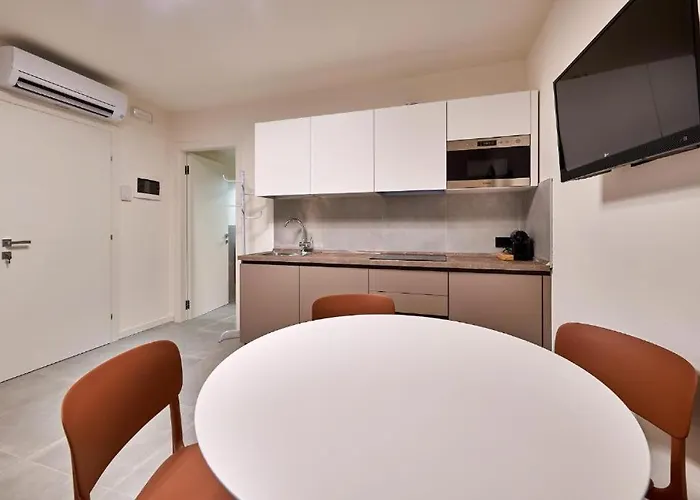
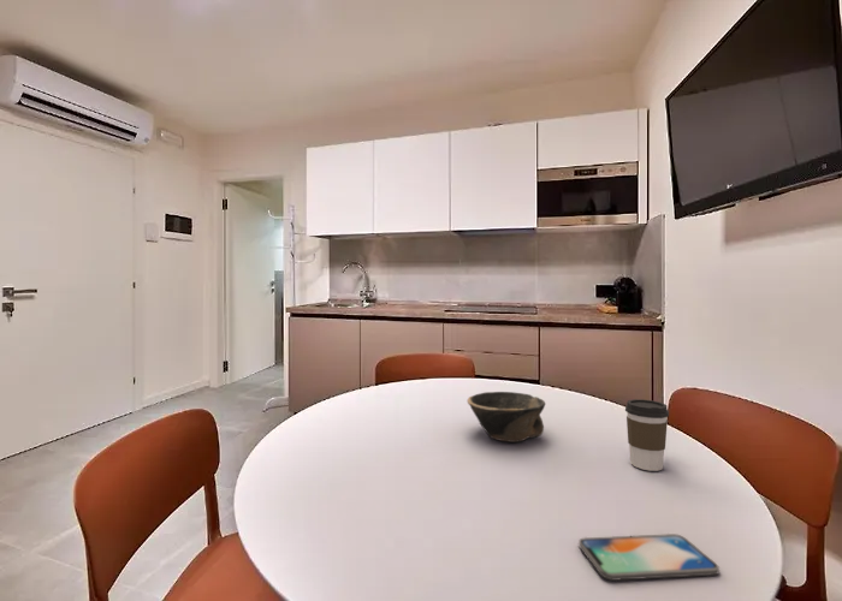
+ bowl (505, 417)
+ coffee cup (646, 434)
+ smartphone (645, 555)
